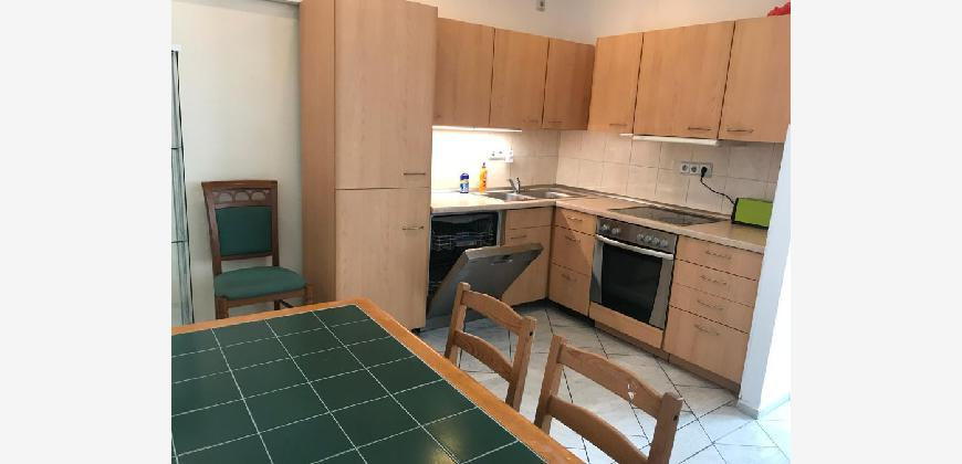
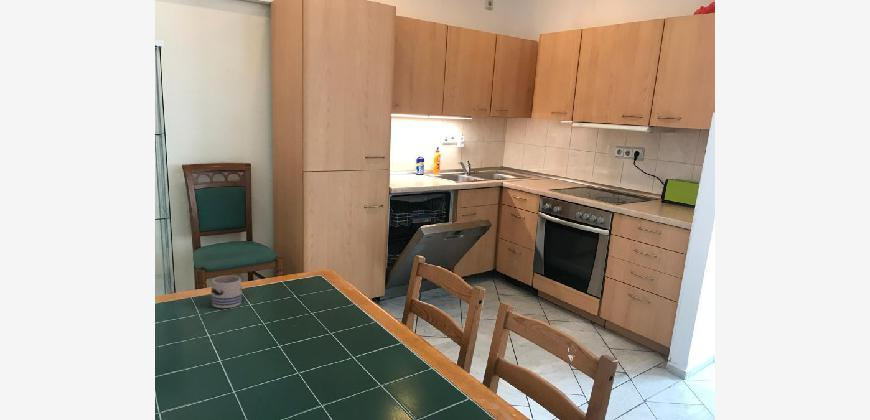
+ mug (224, 290)
